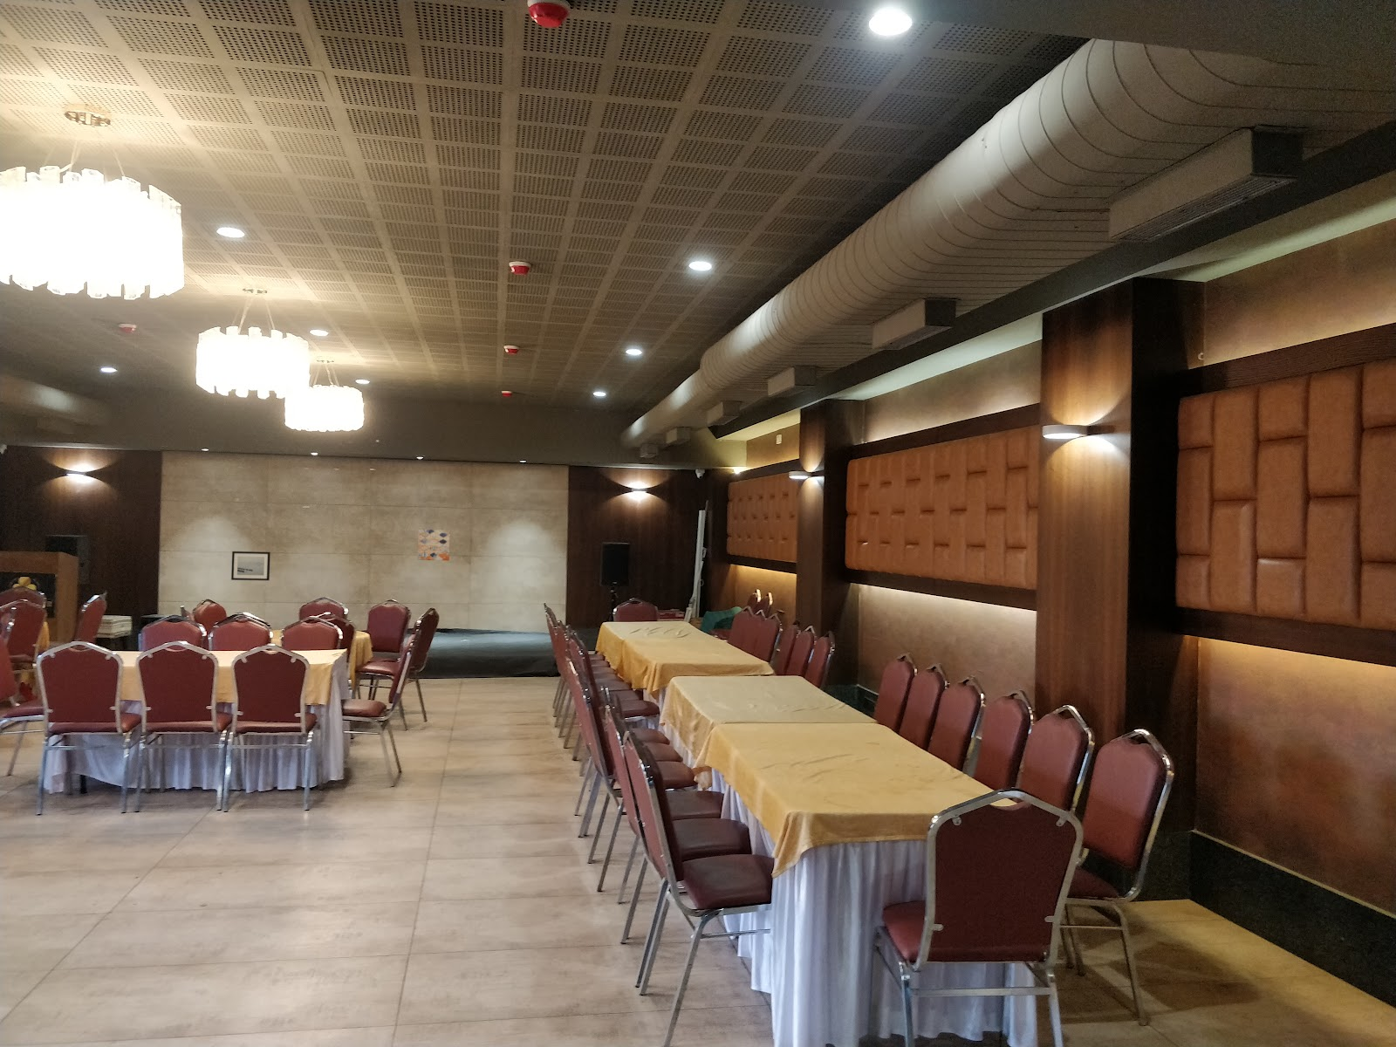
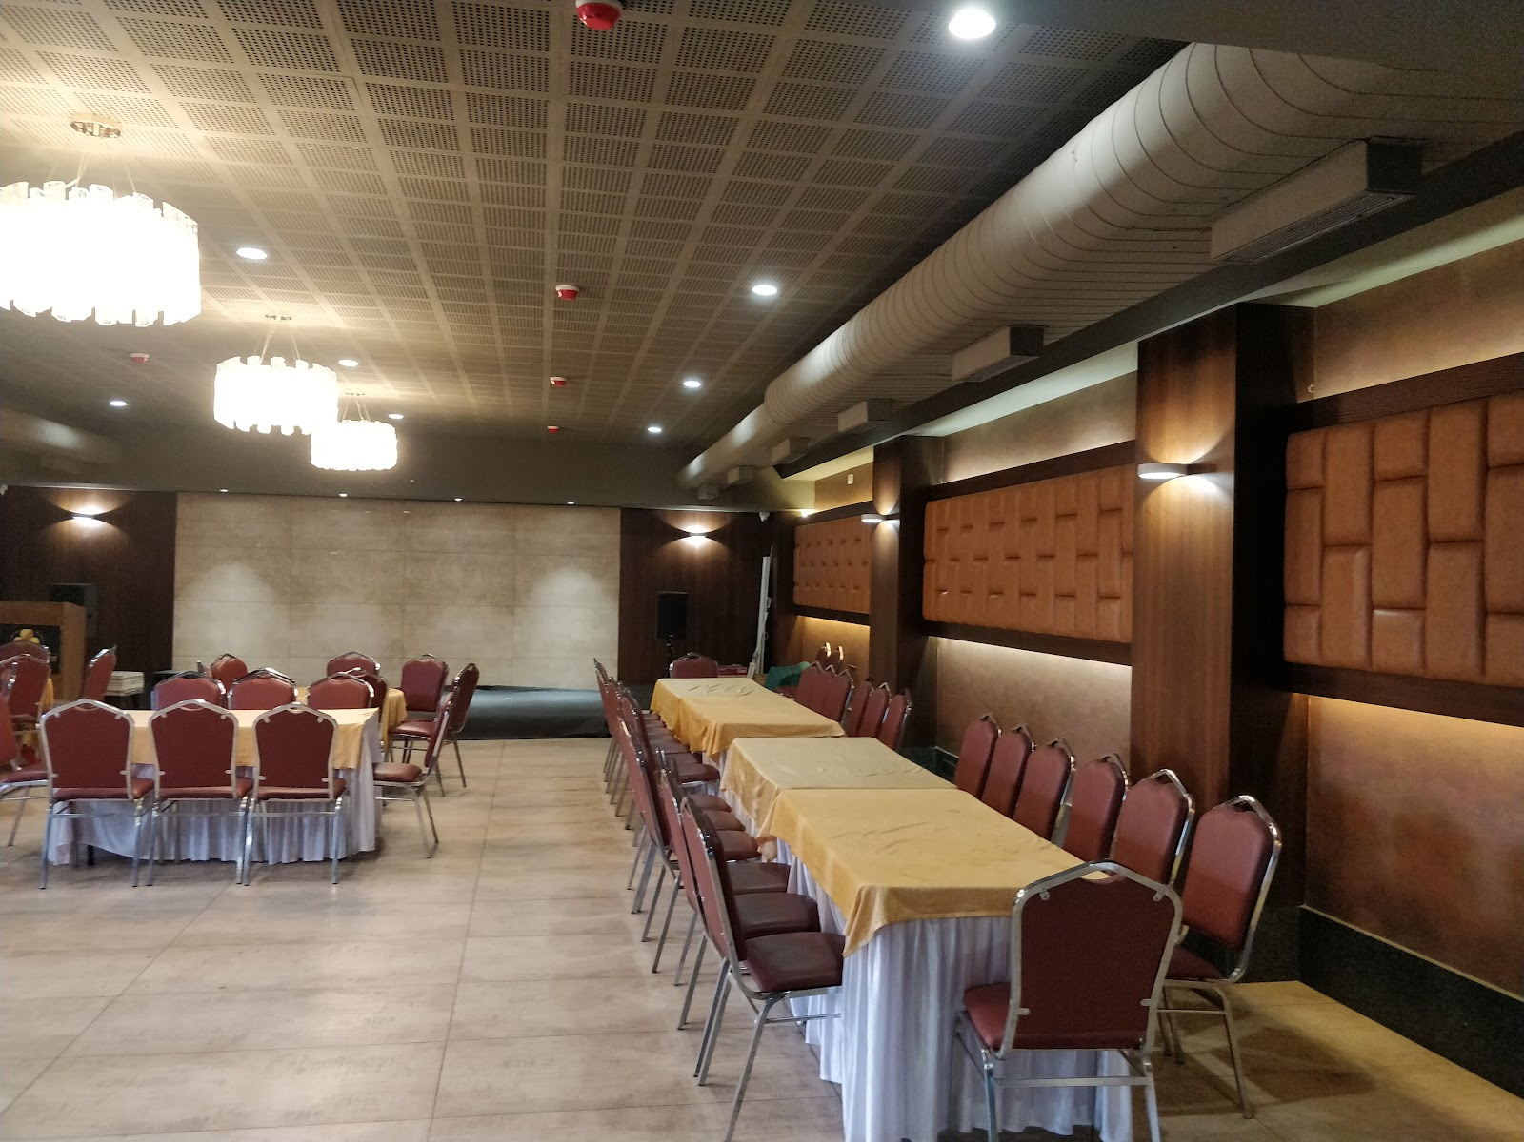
- wall art (433, 544)
- wall art (251, 565)
